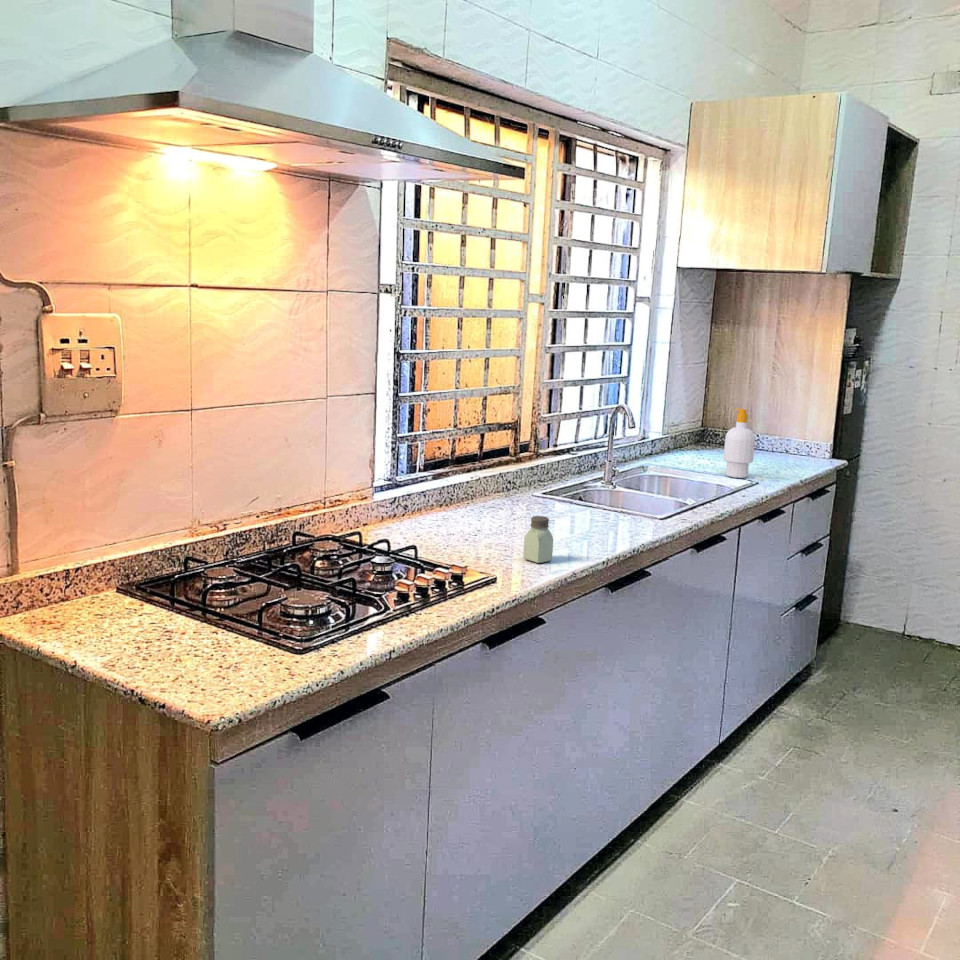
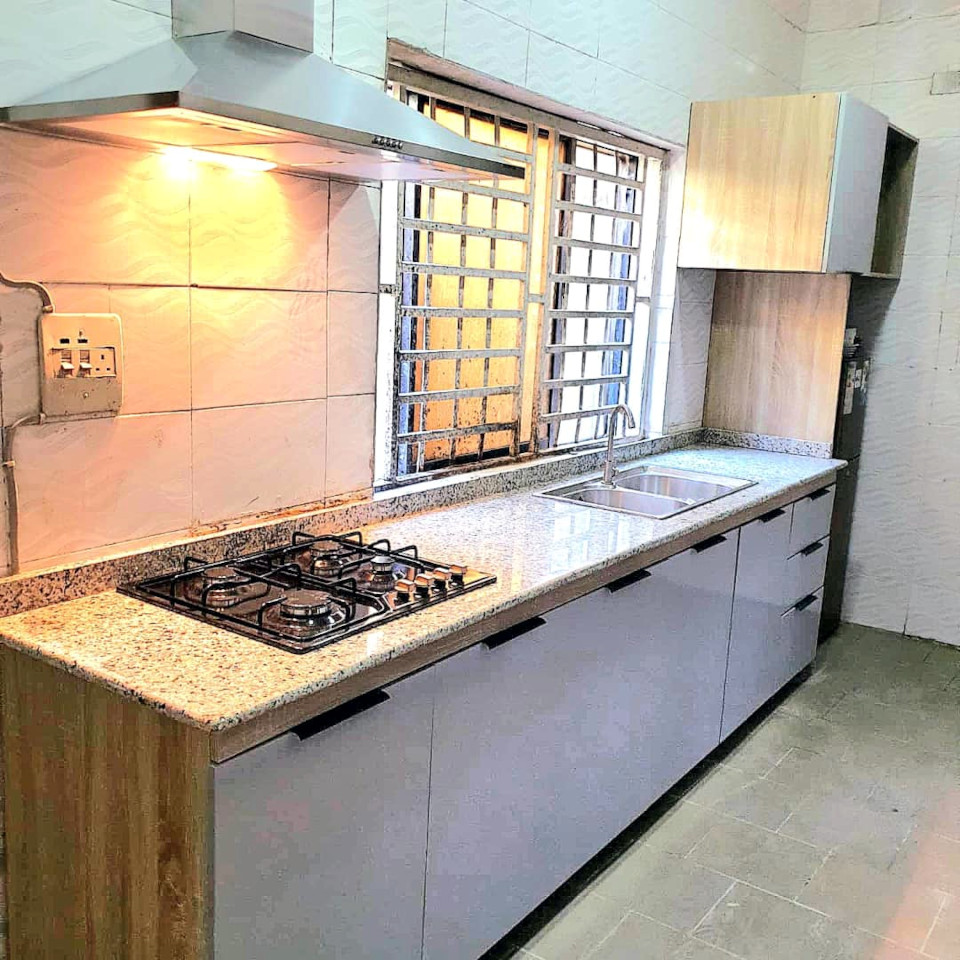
- soap bottle (739, 443)
- saltshaker (538, 538)
